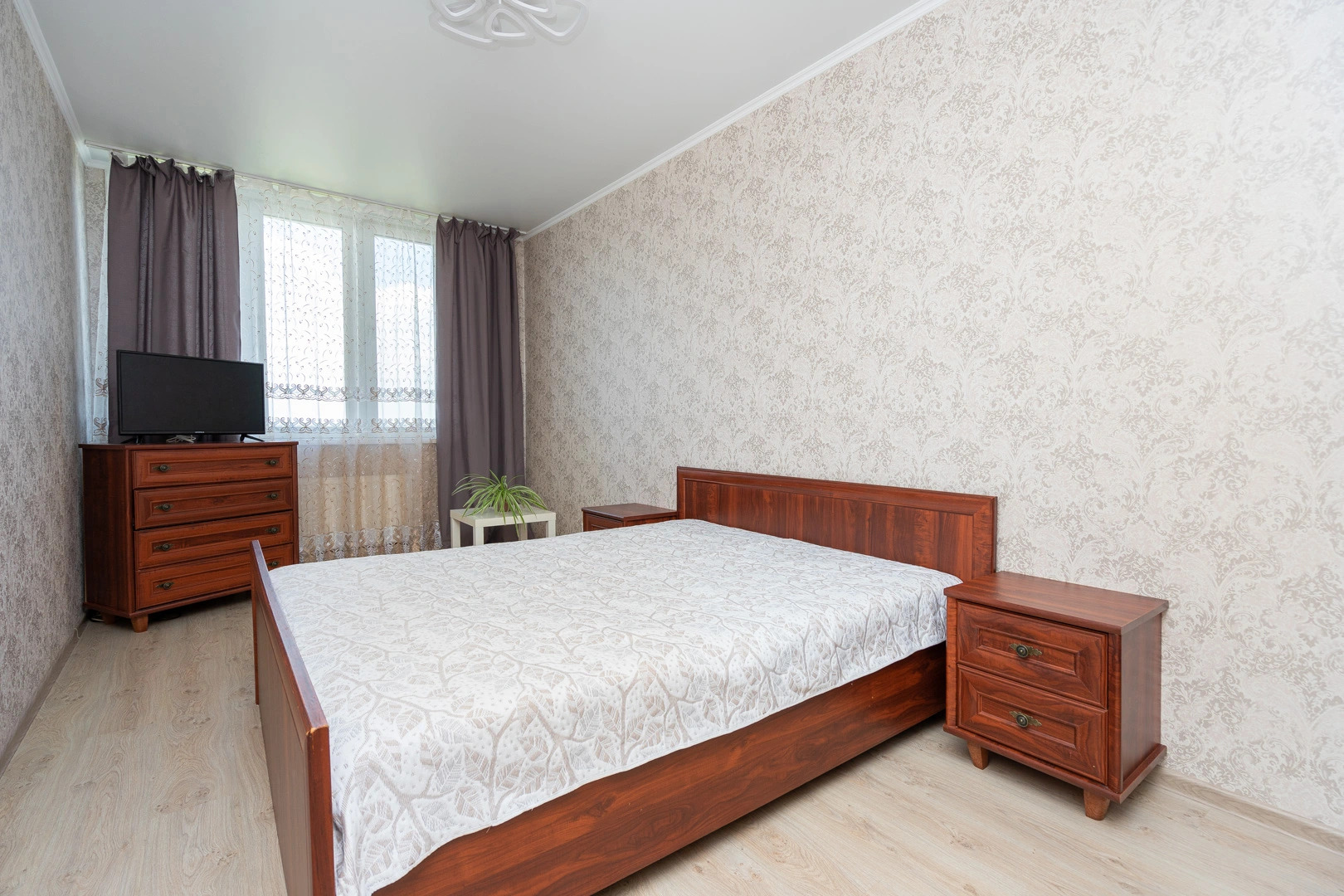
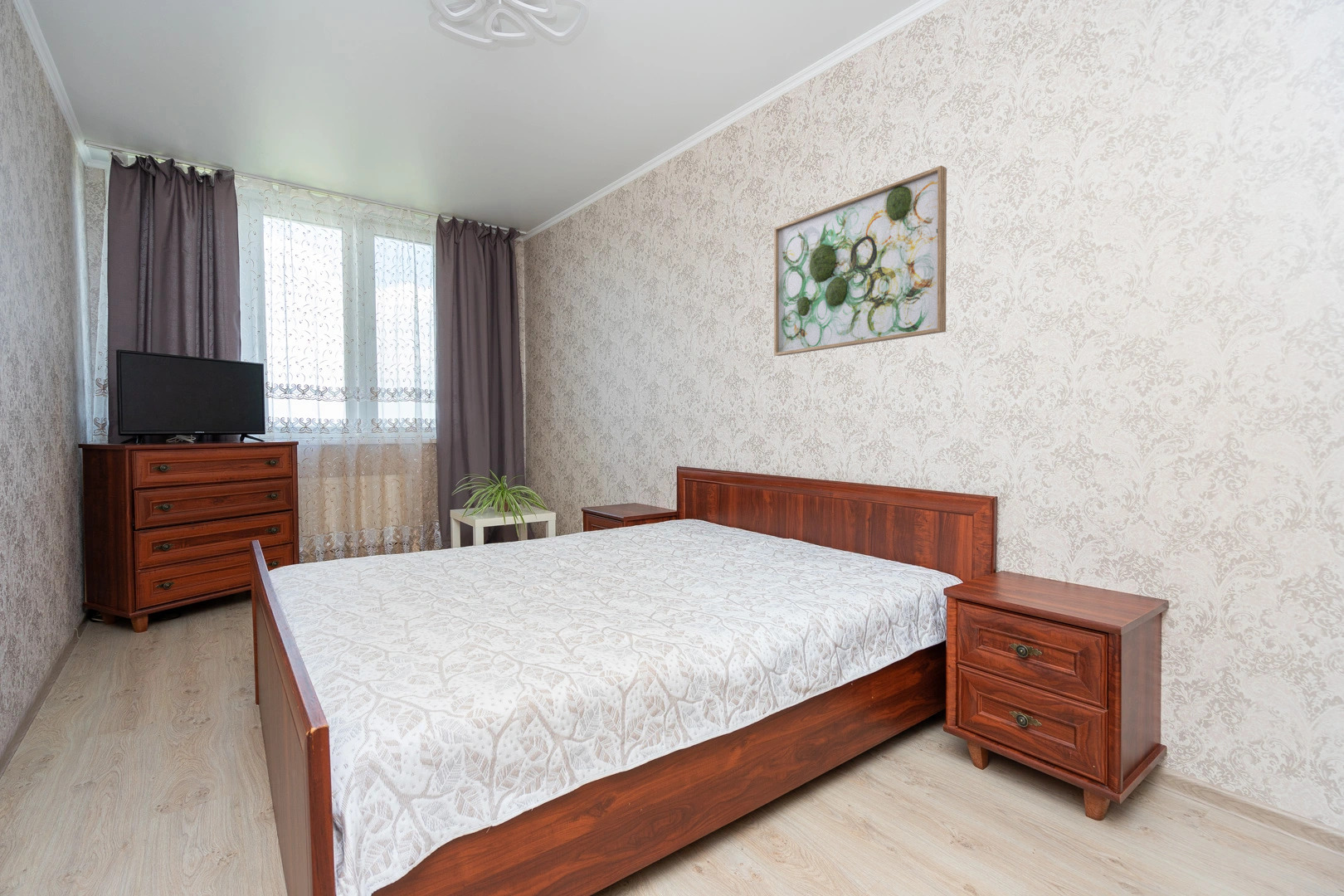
+ wall art (847, 273)
